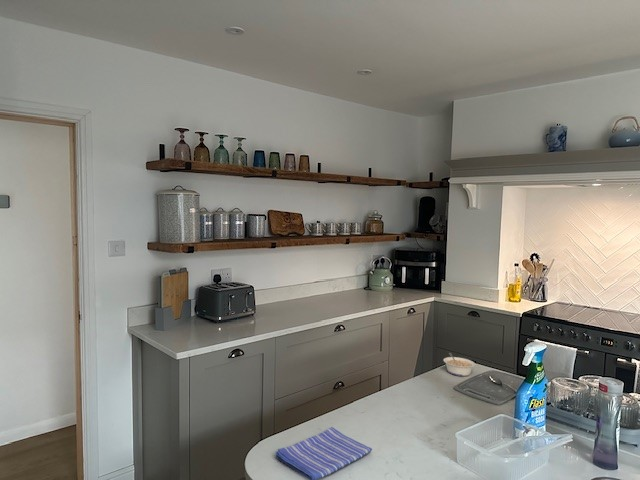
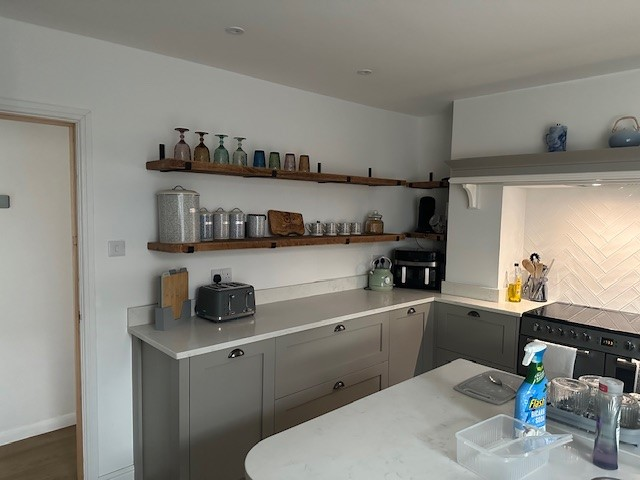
- dish towel (323, 451)
- legume (457, 365)
